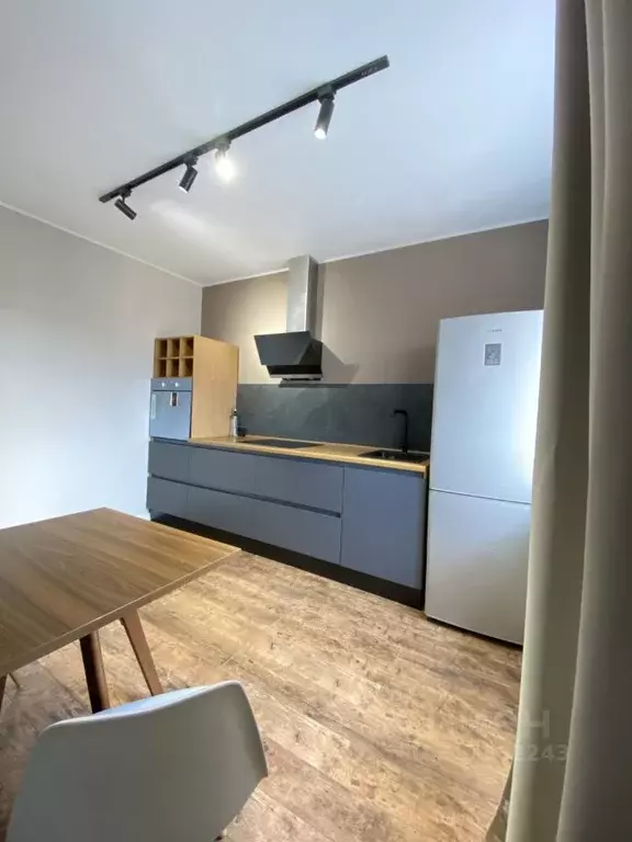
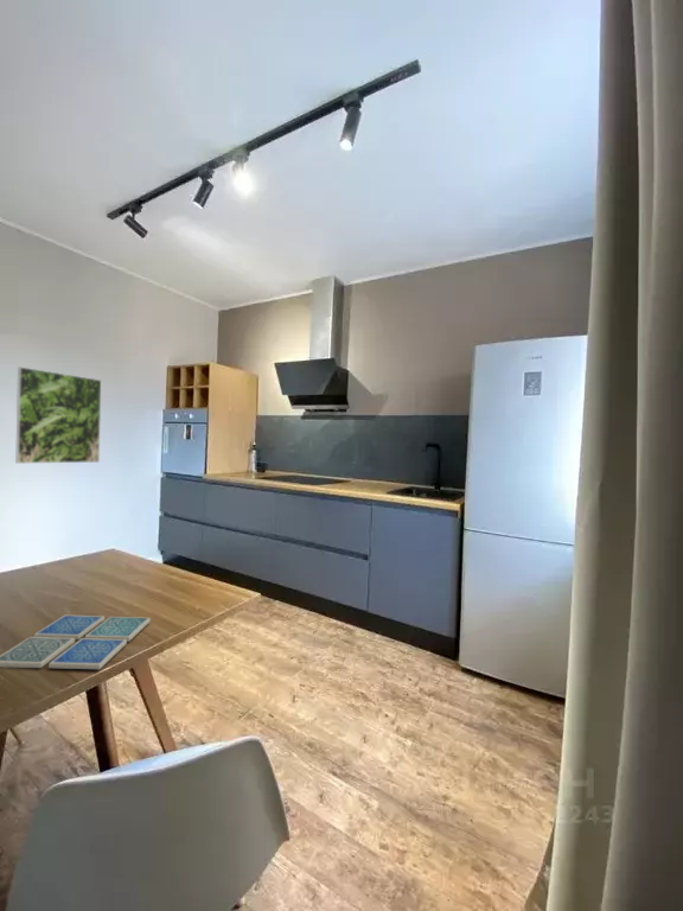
+ drink coaster (79, 639)
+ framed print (62, 418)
